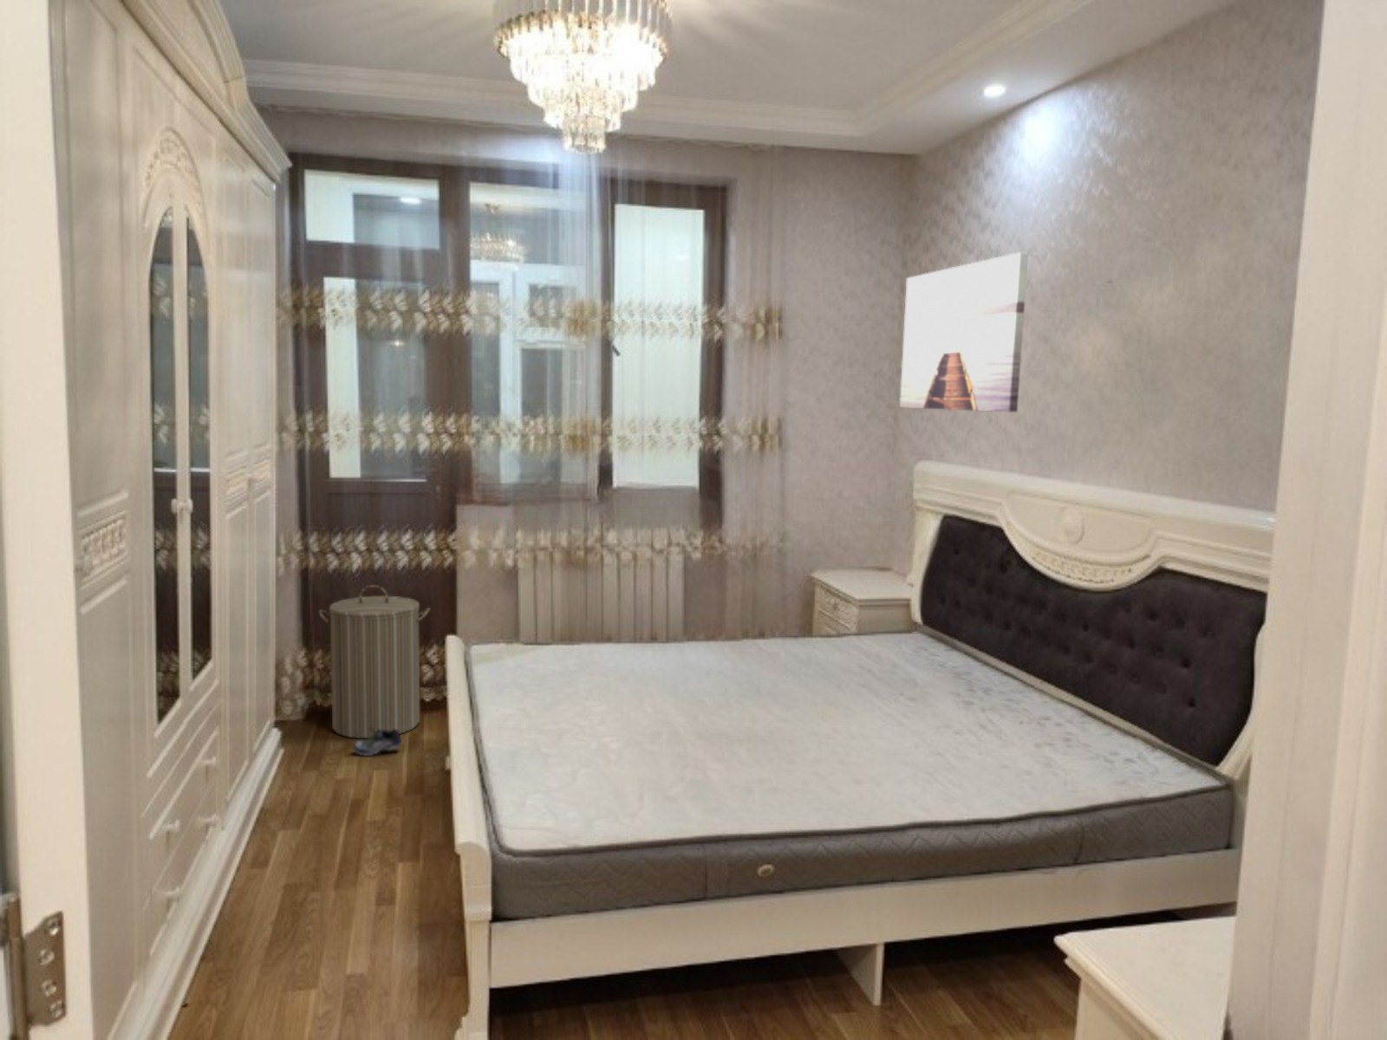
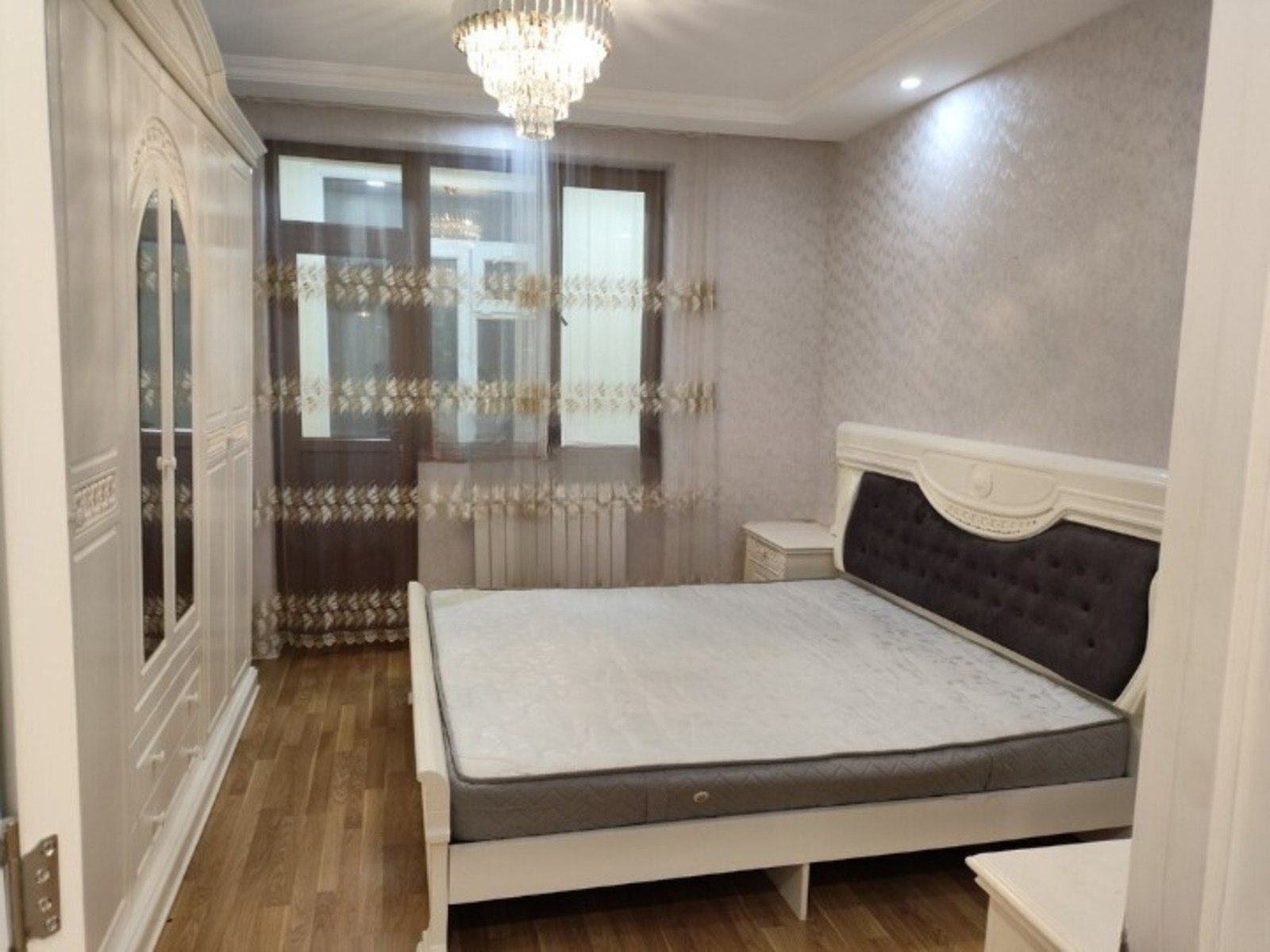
- shoe (377, 740)
- laundry hamper (376, 655)
- wall art (957, 338)
